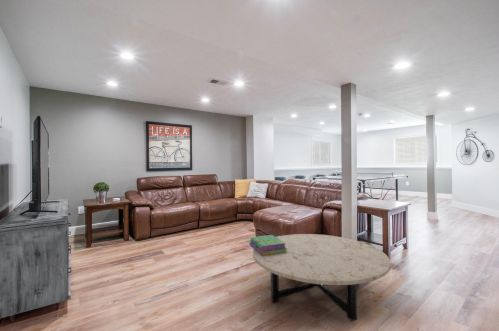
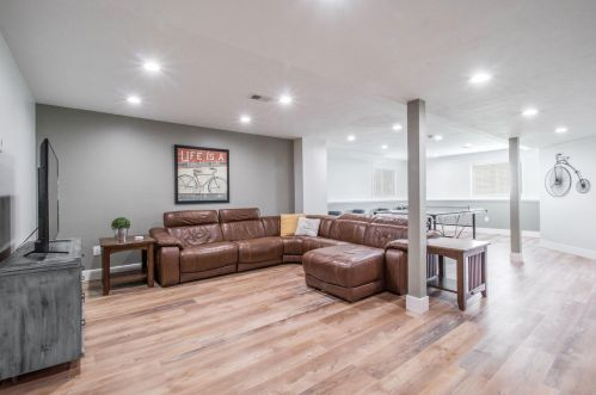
- stack of books (267, 244)
- coffee table (317, 271)
